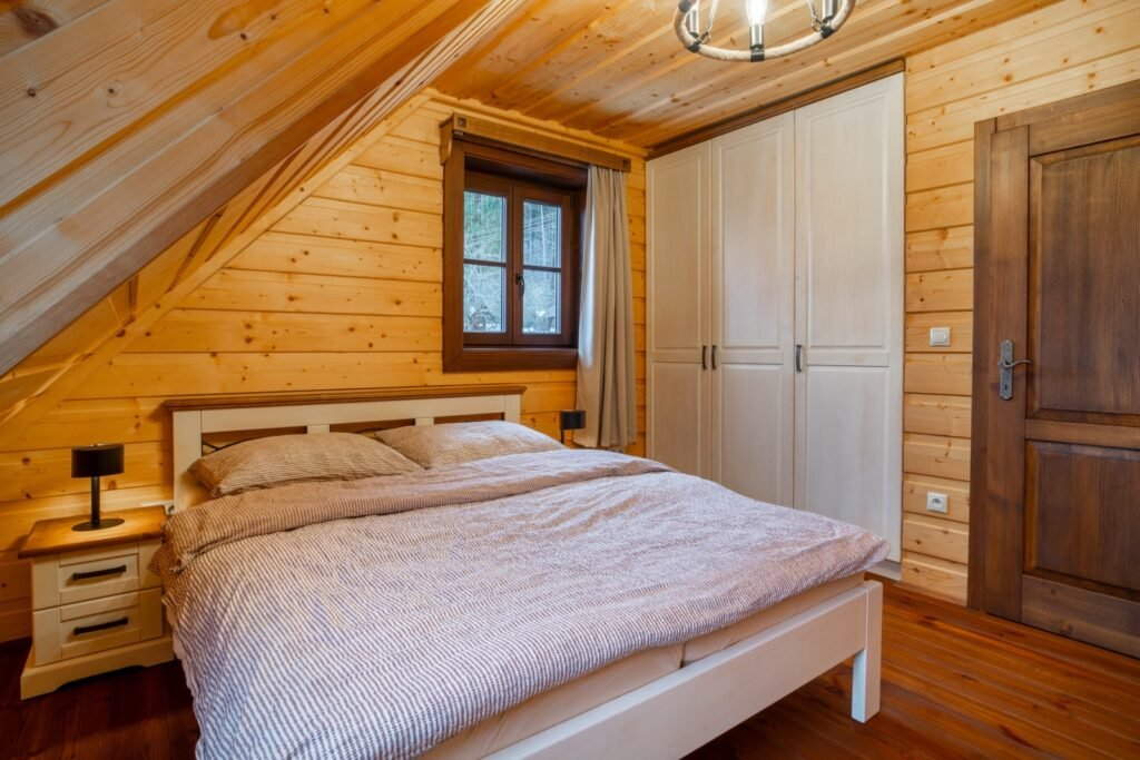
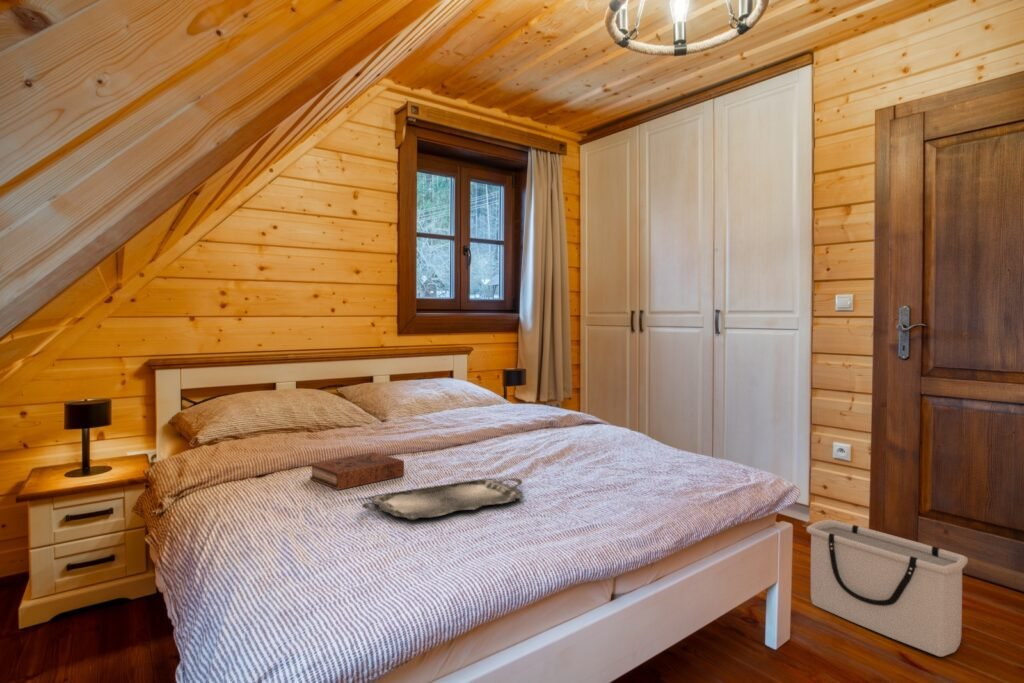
+ serving tray (448, 496)
+ book (357, 469)
+ storage bin (880, 581)
